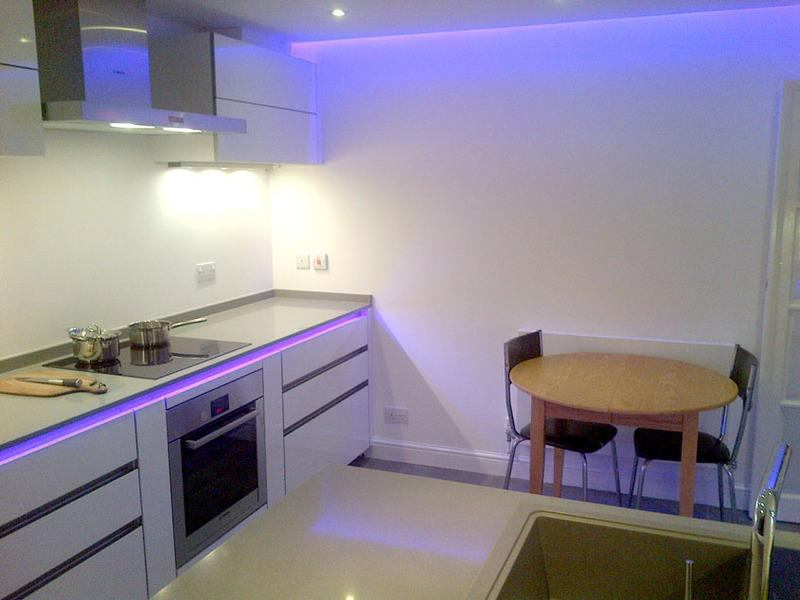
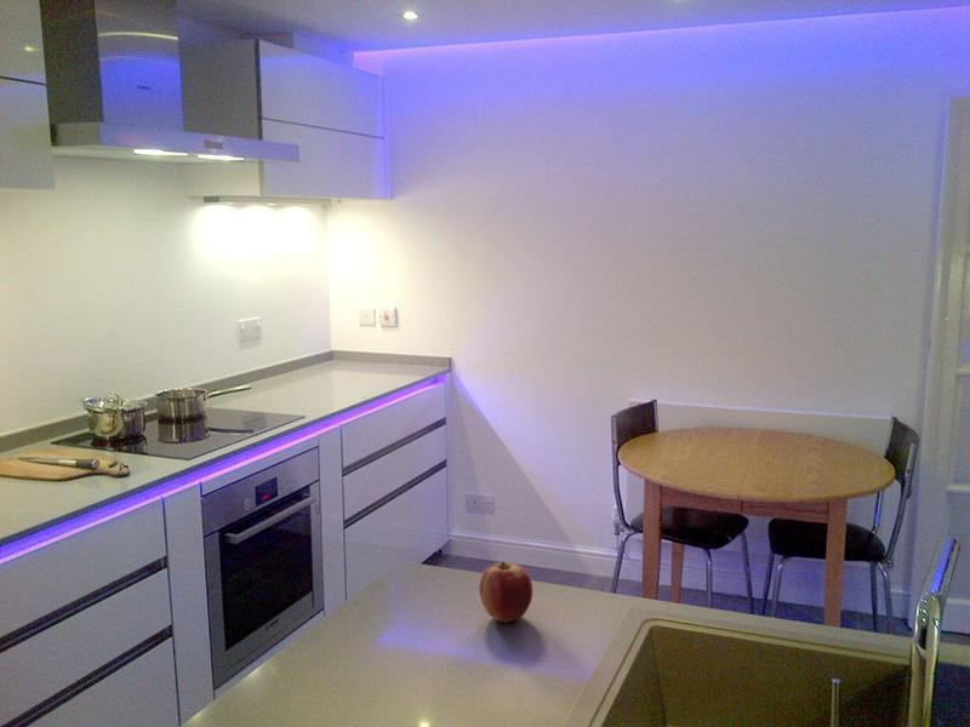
+ apple (506, 589)
